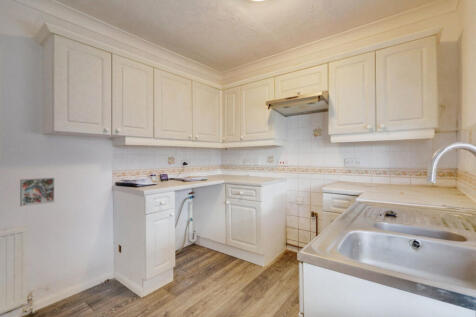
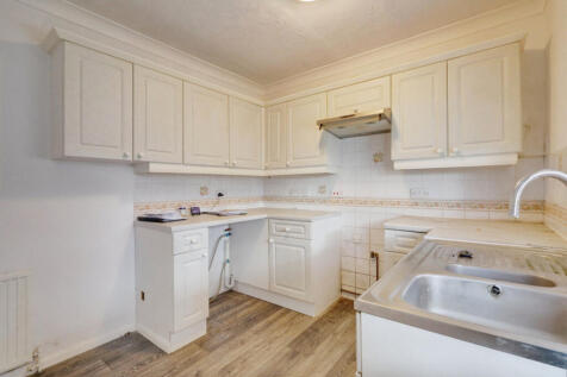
- decorative tile (38, 191)
